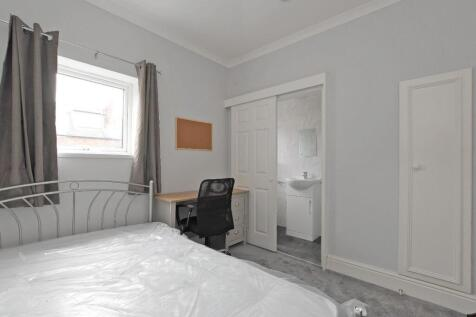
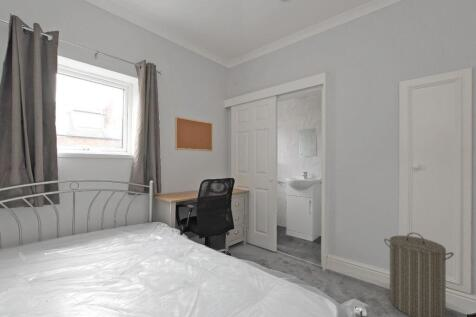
+ laundry hamper (416, 269)
